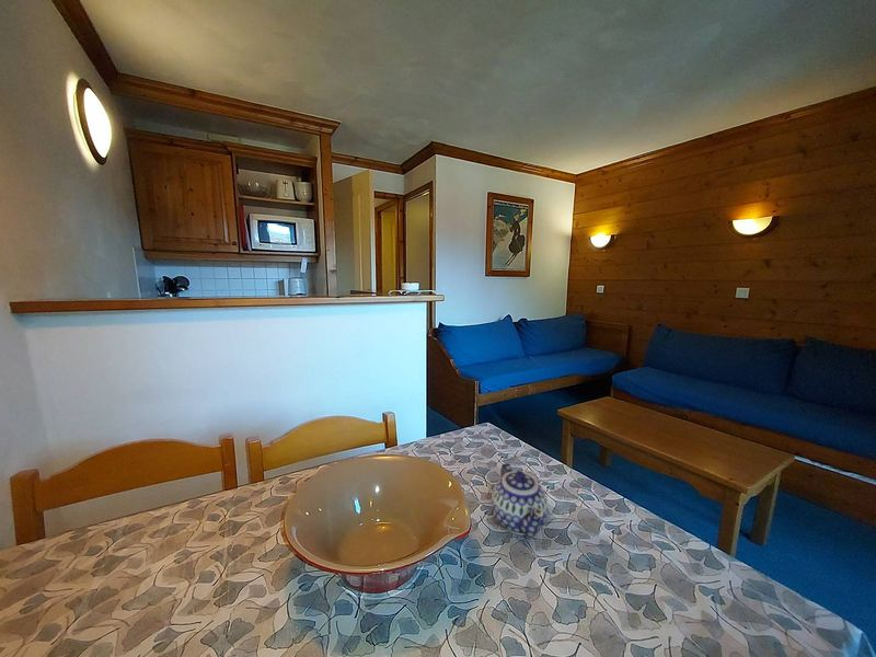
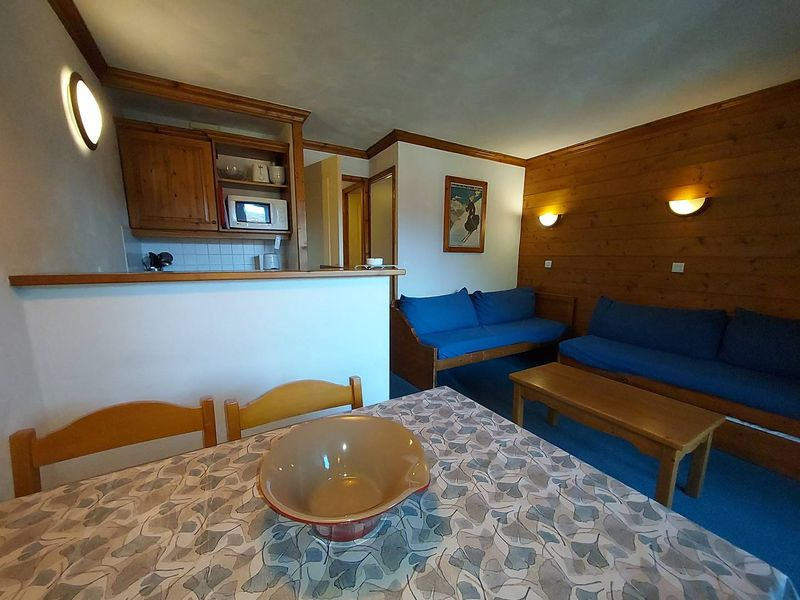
- teapot (519, 497)
